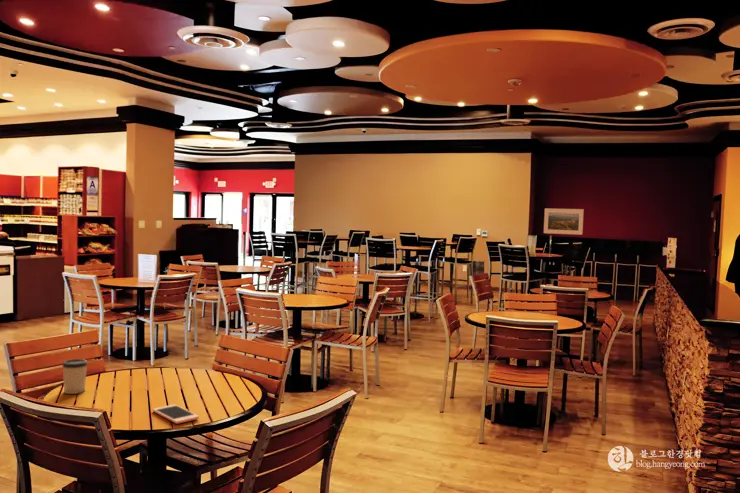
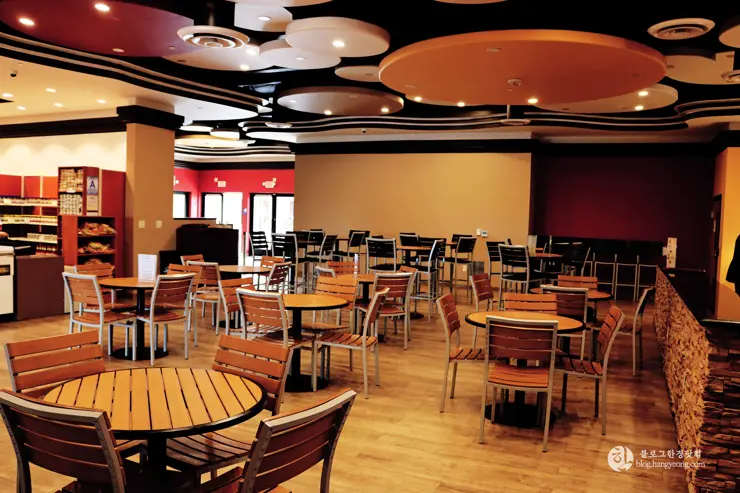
- cell phone (175, 413)
- cup (74, 376)
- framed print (563, 221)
